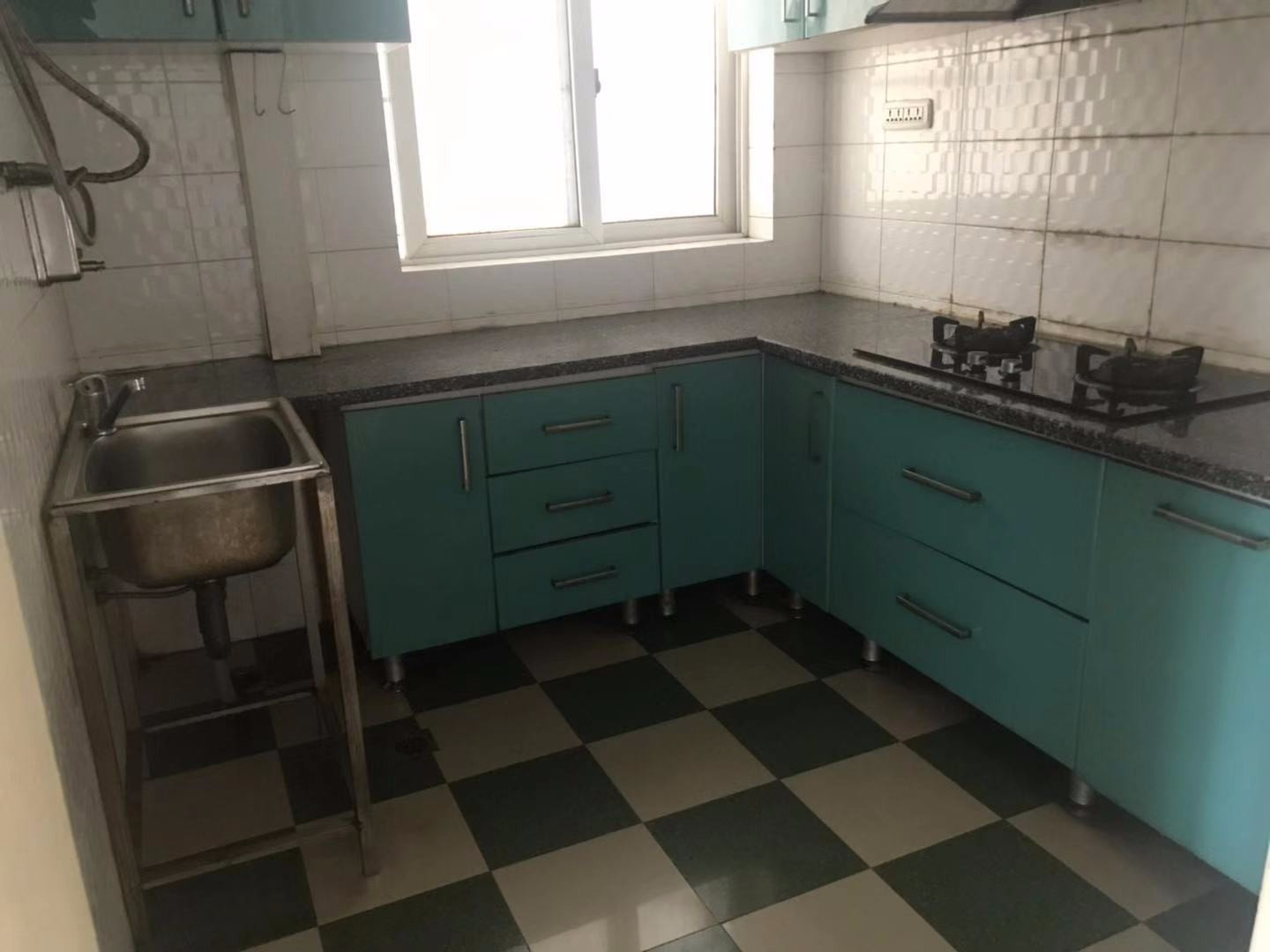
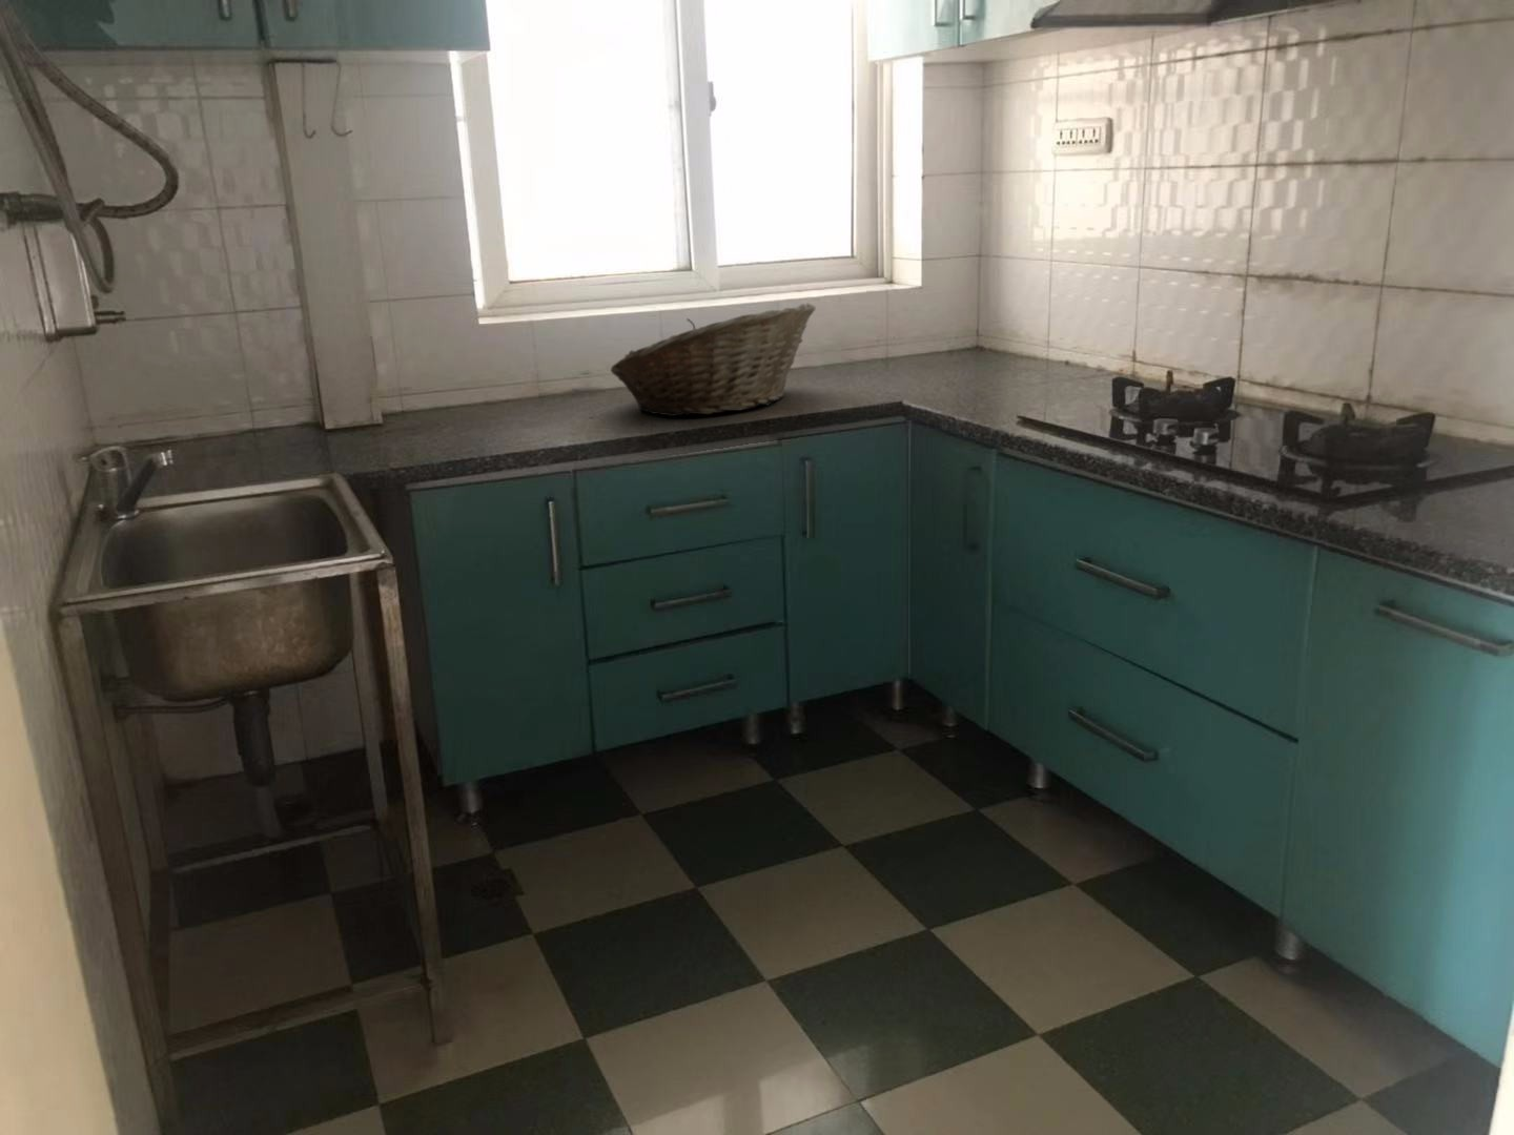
+ fruit basket (716, 355)
